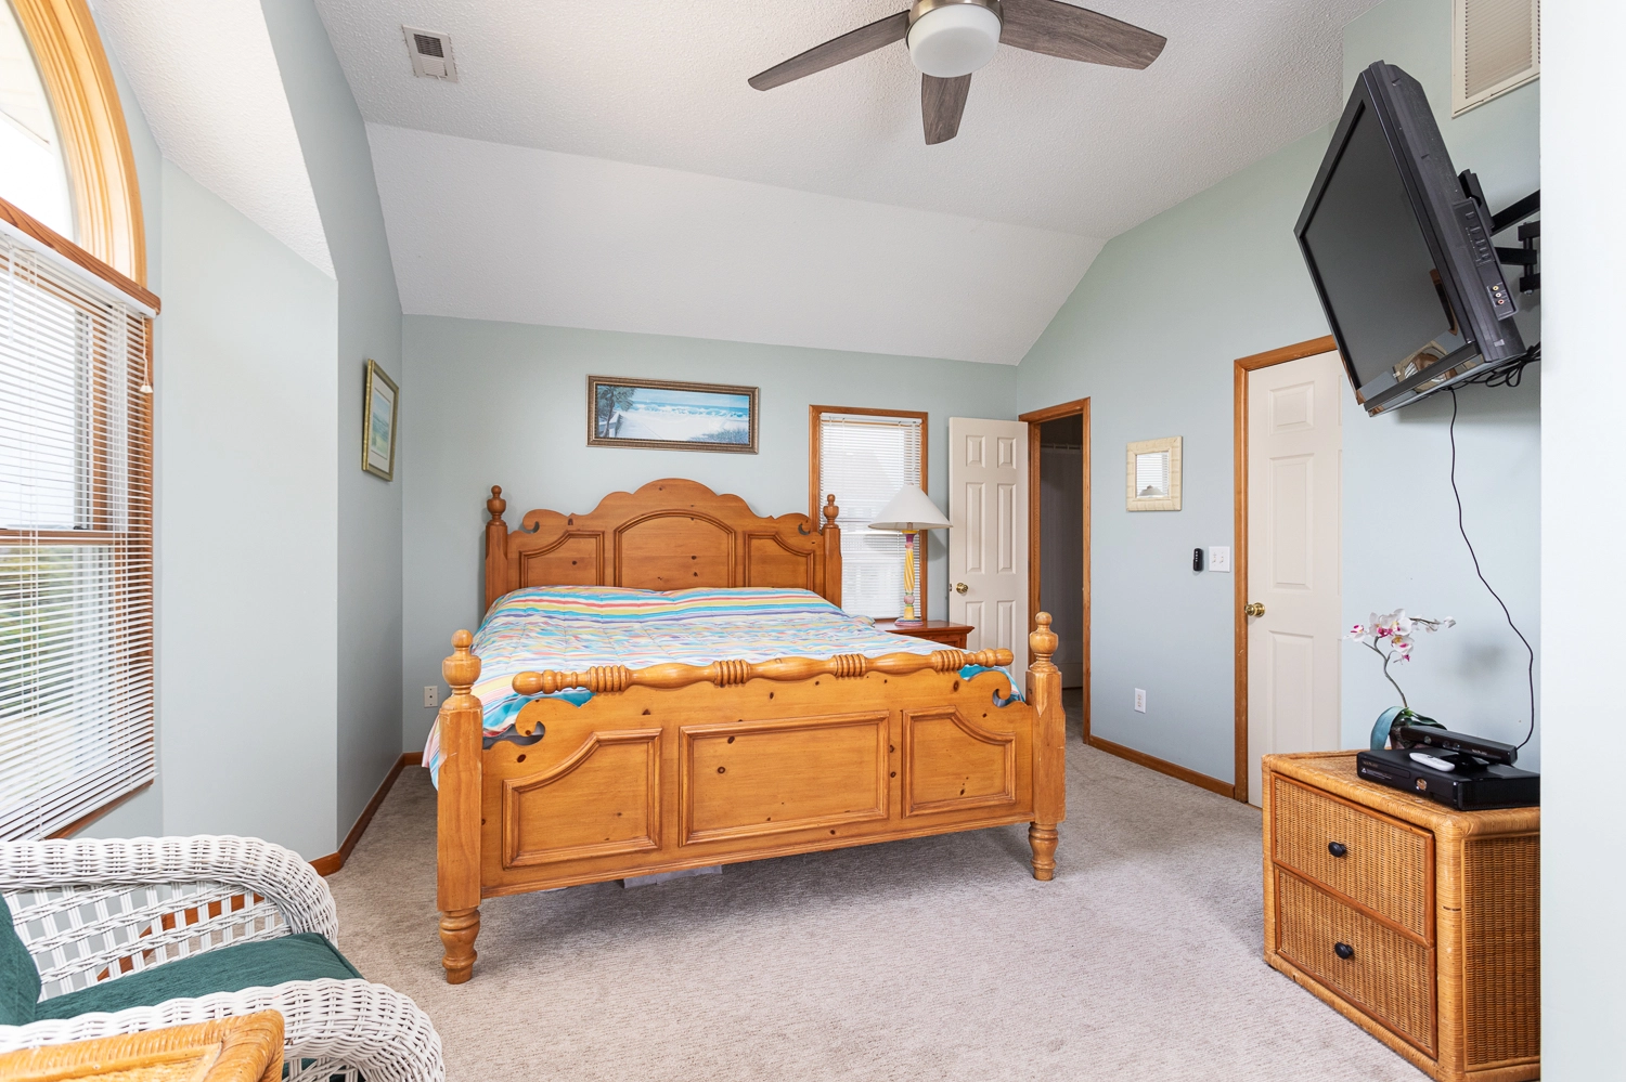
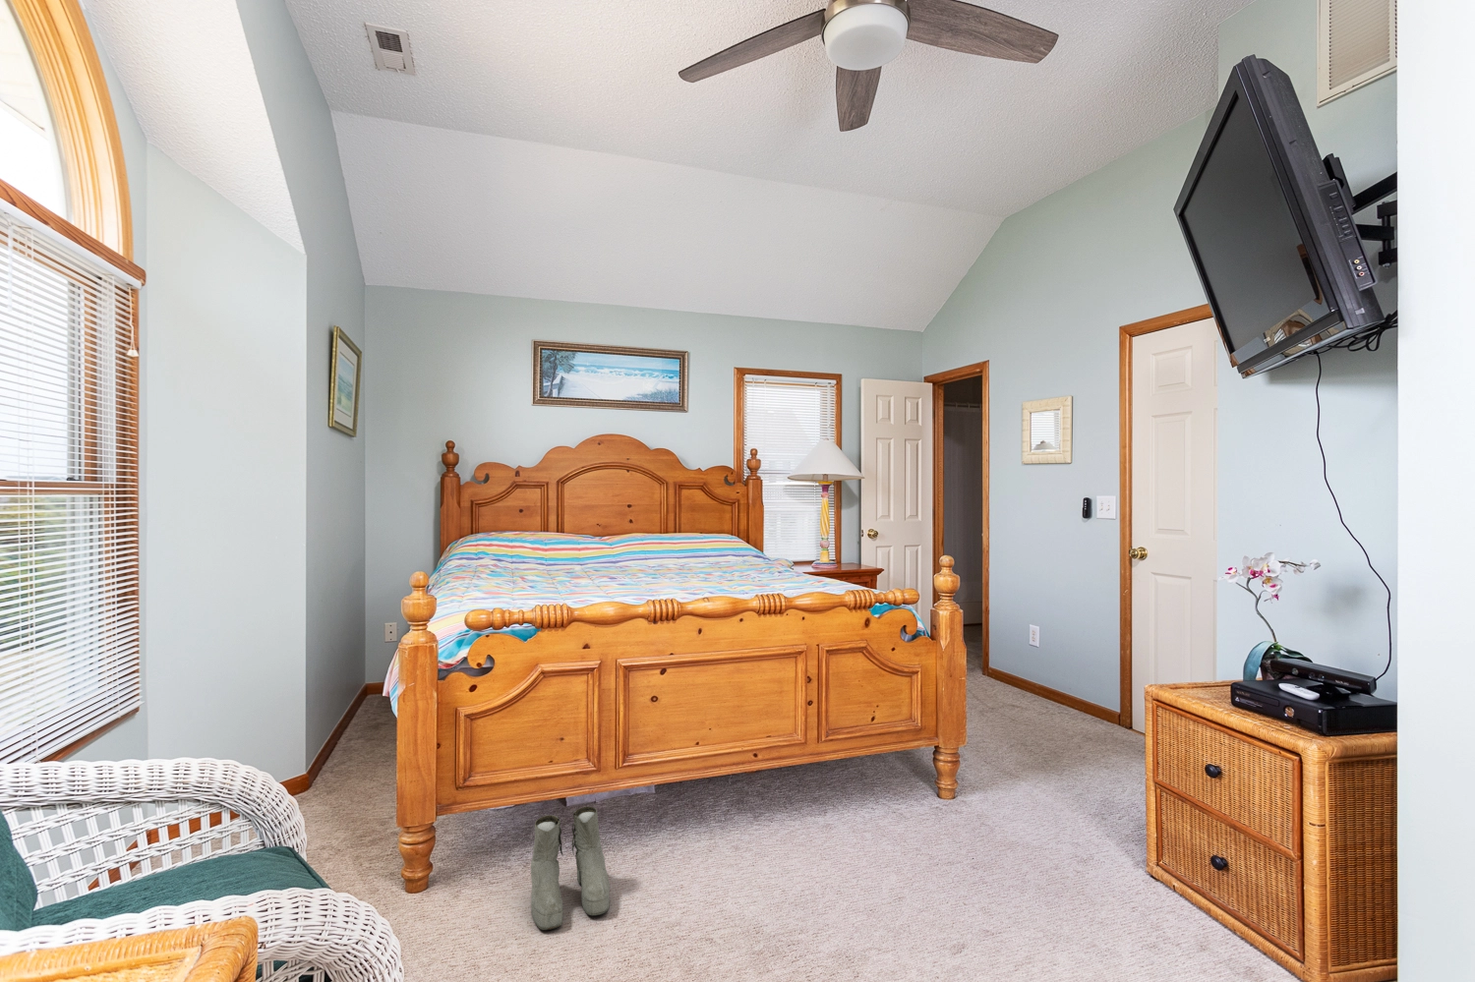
+ boots (576, 861)
